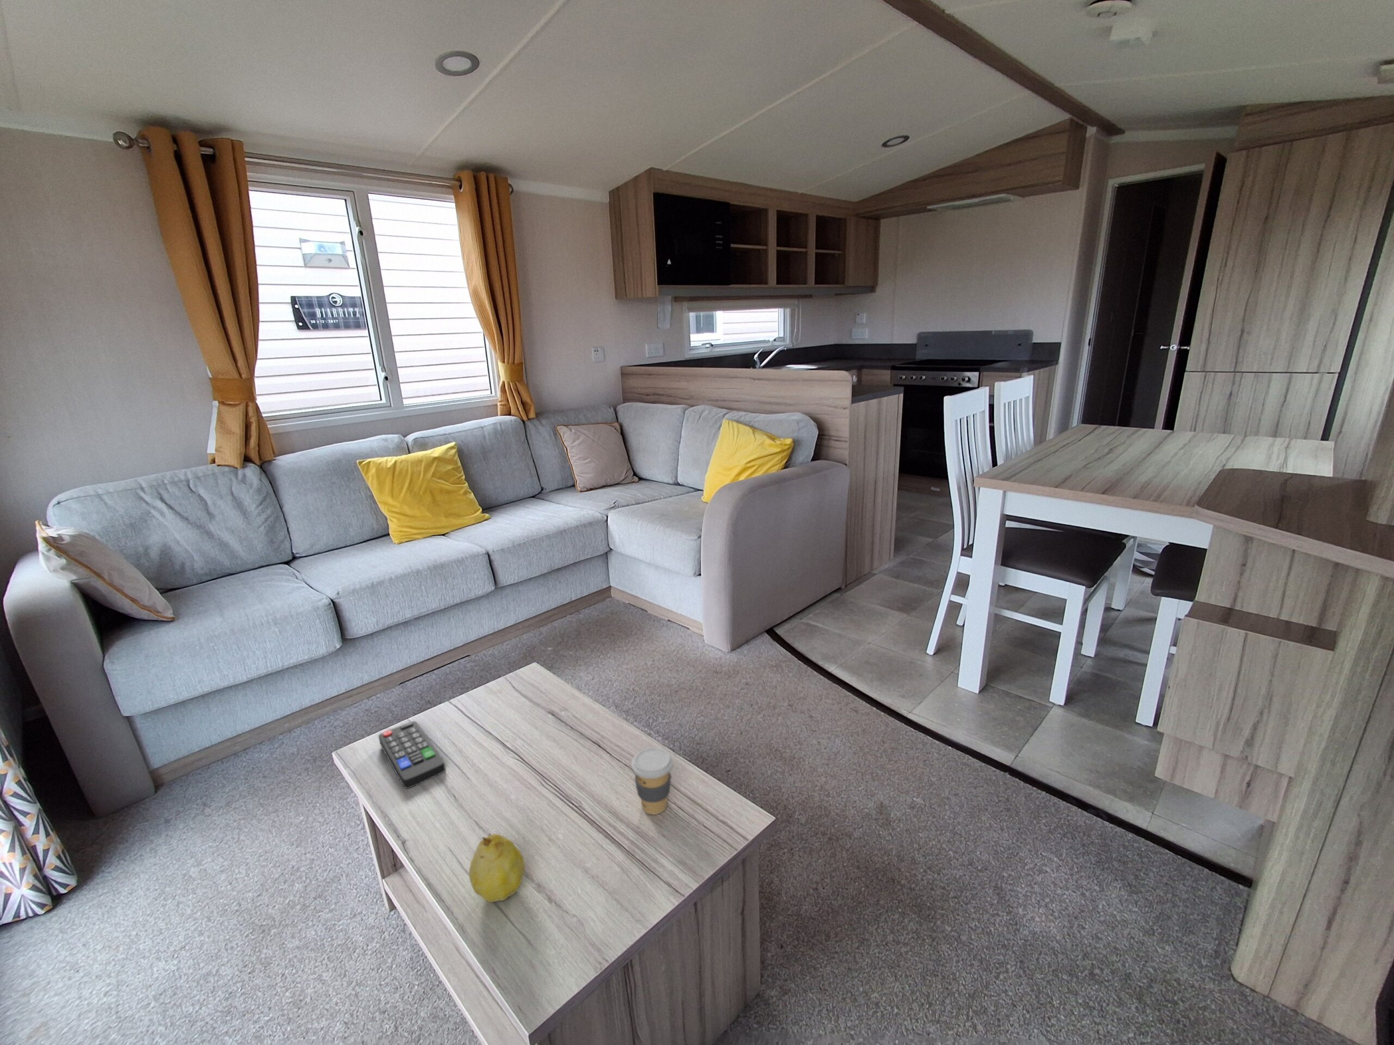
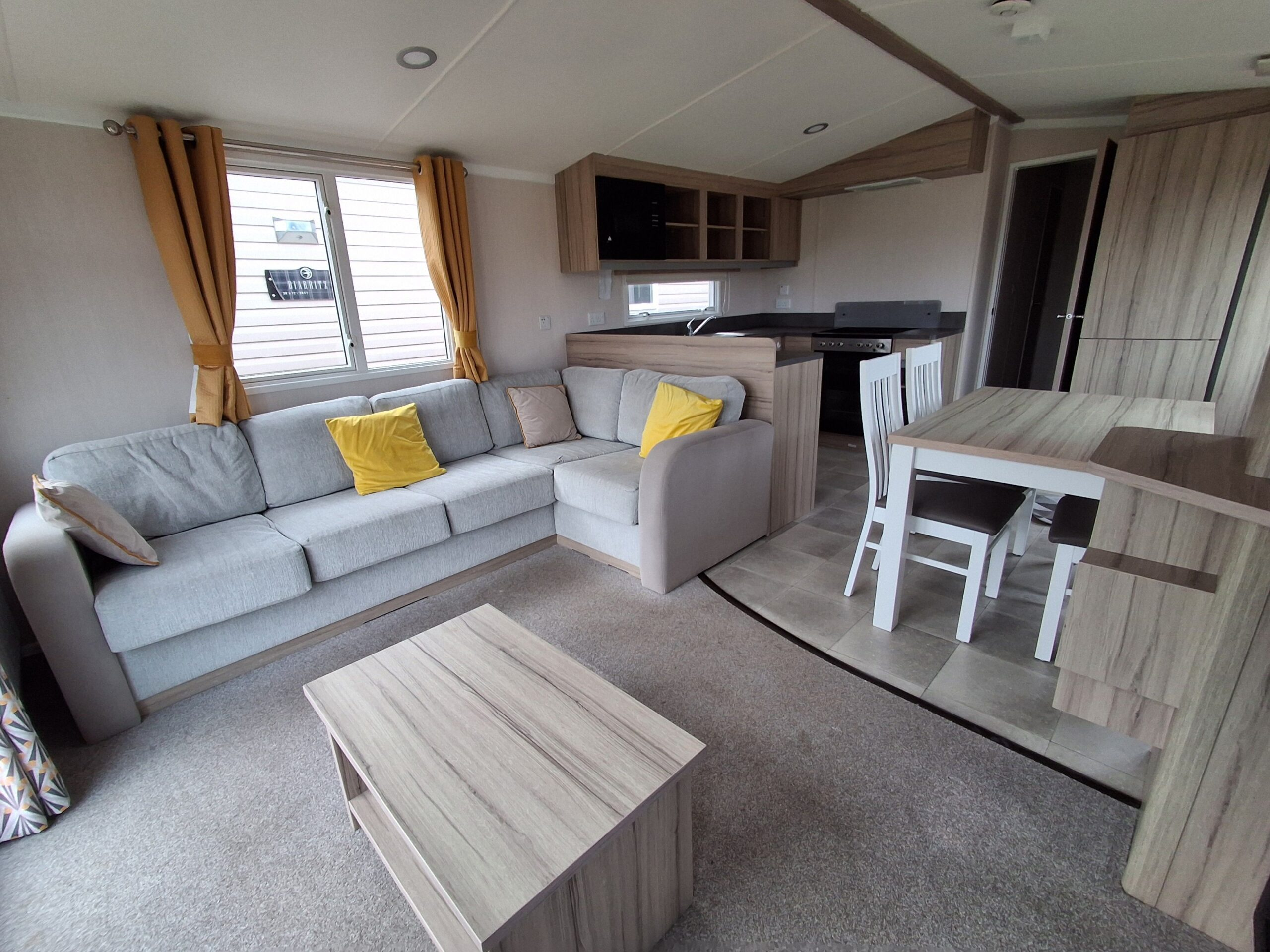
- fruit (496, 862)
- coffee cup (653, 783)
- remote control (411, 752)
